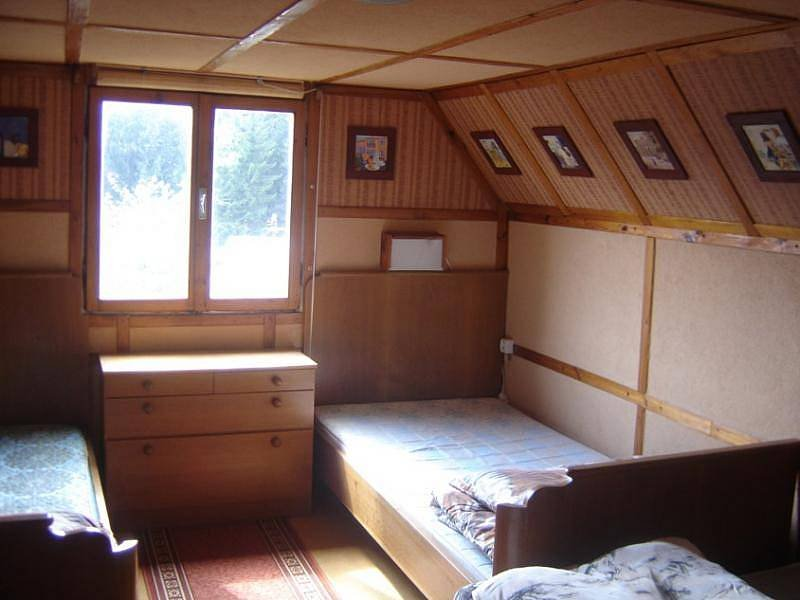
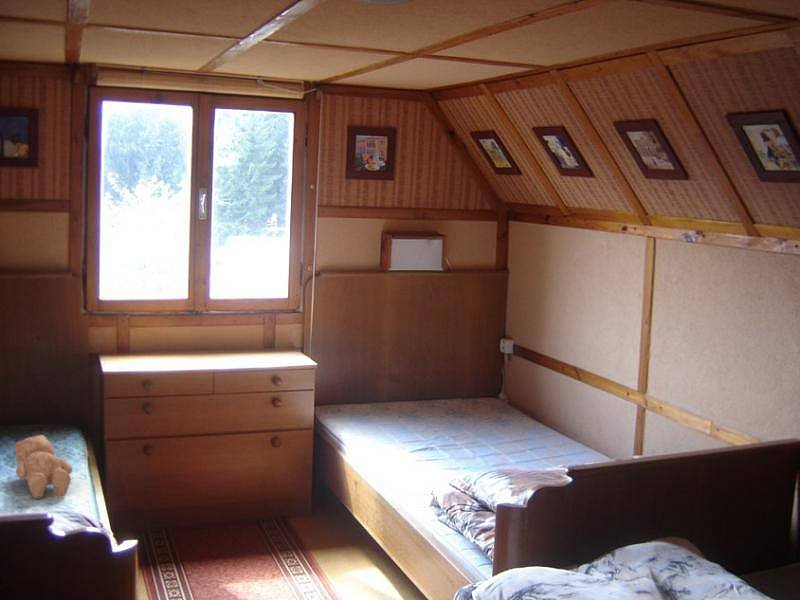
+ teddy bear (41, 464)
